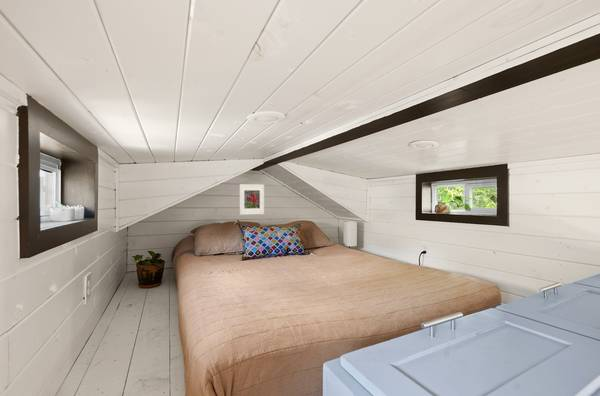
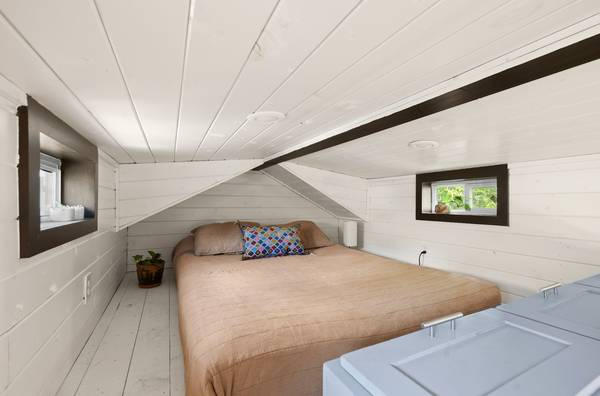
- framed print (252, 199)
